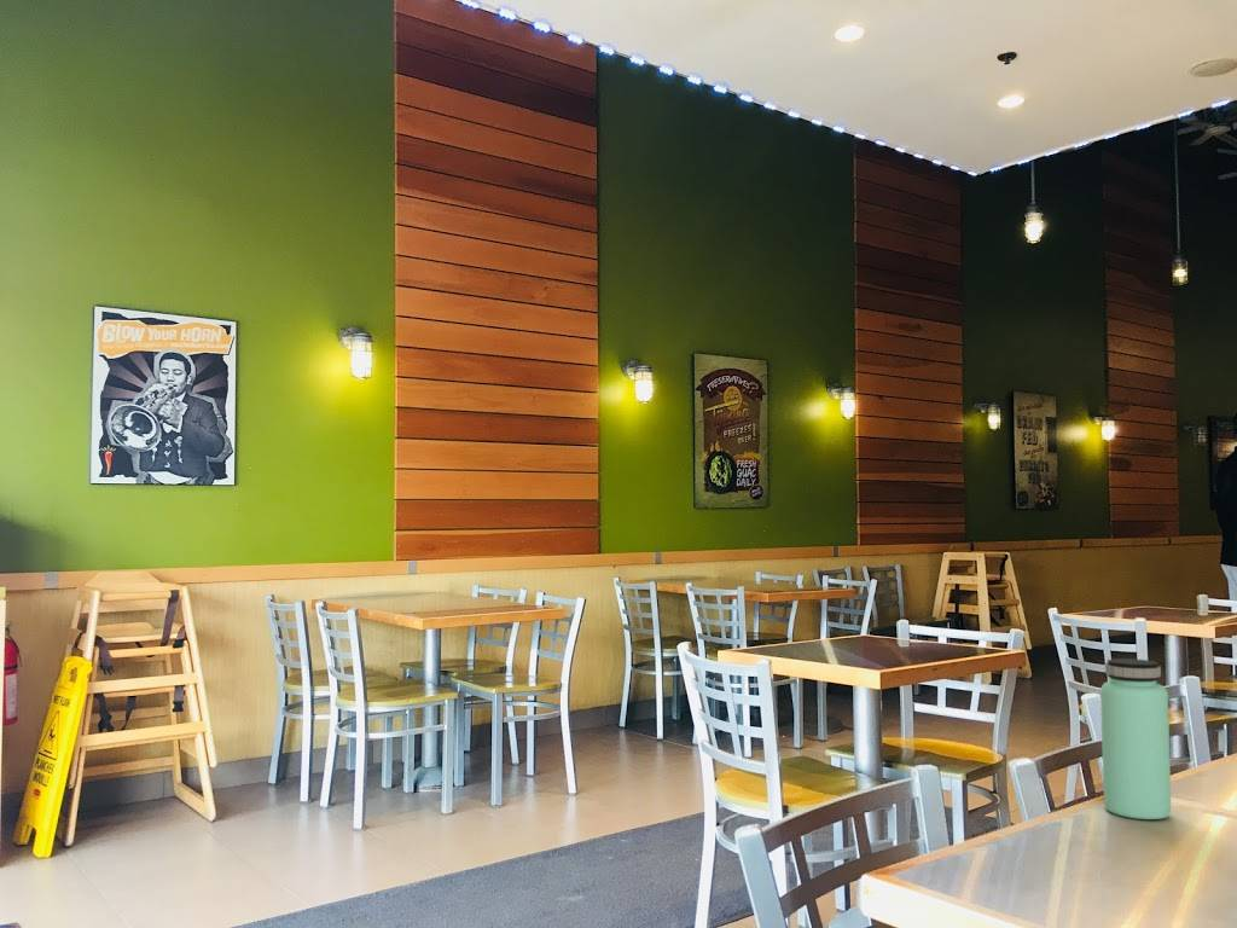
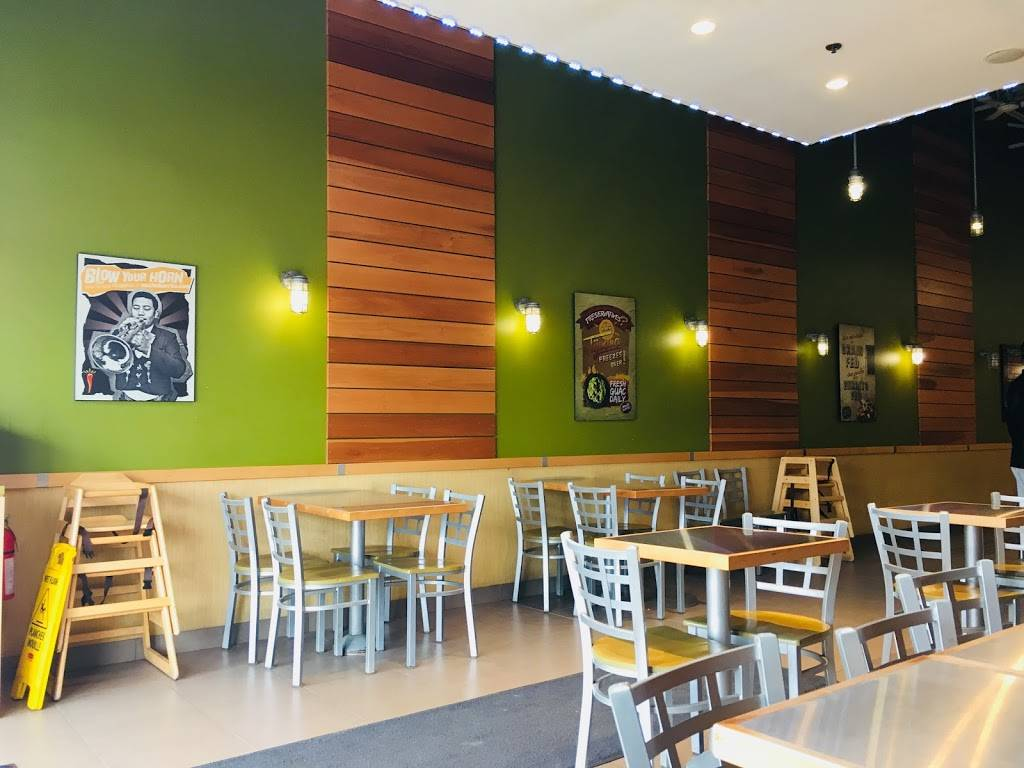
- bottle (1134, 736)
